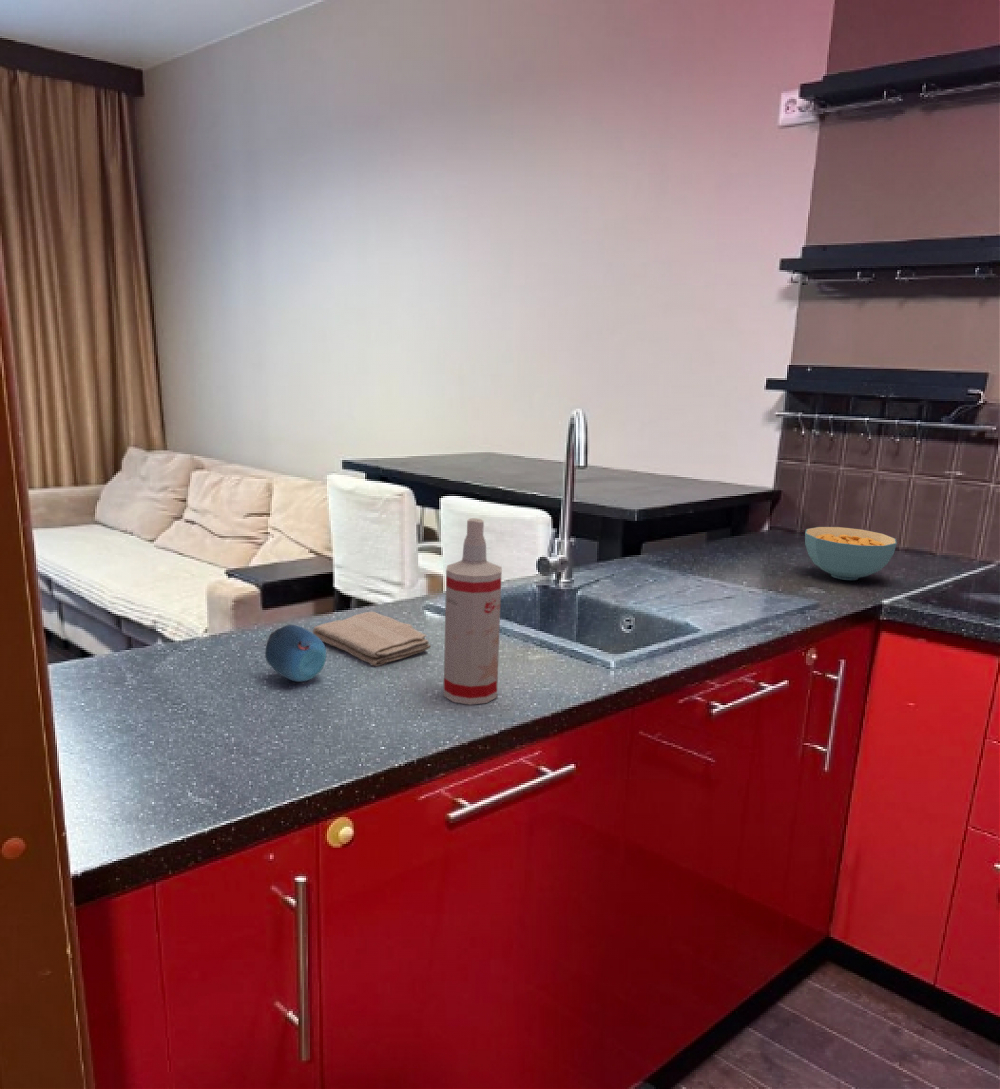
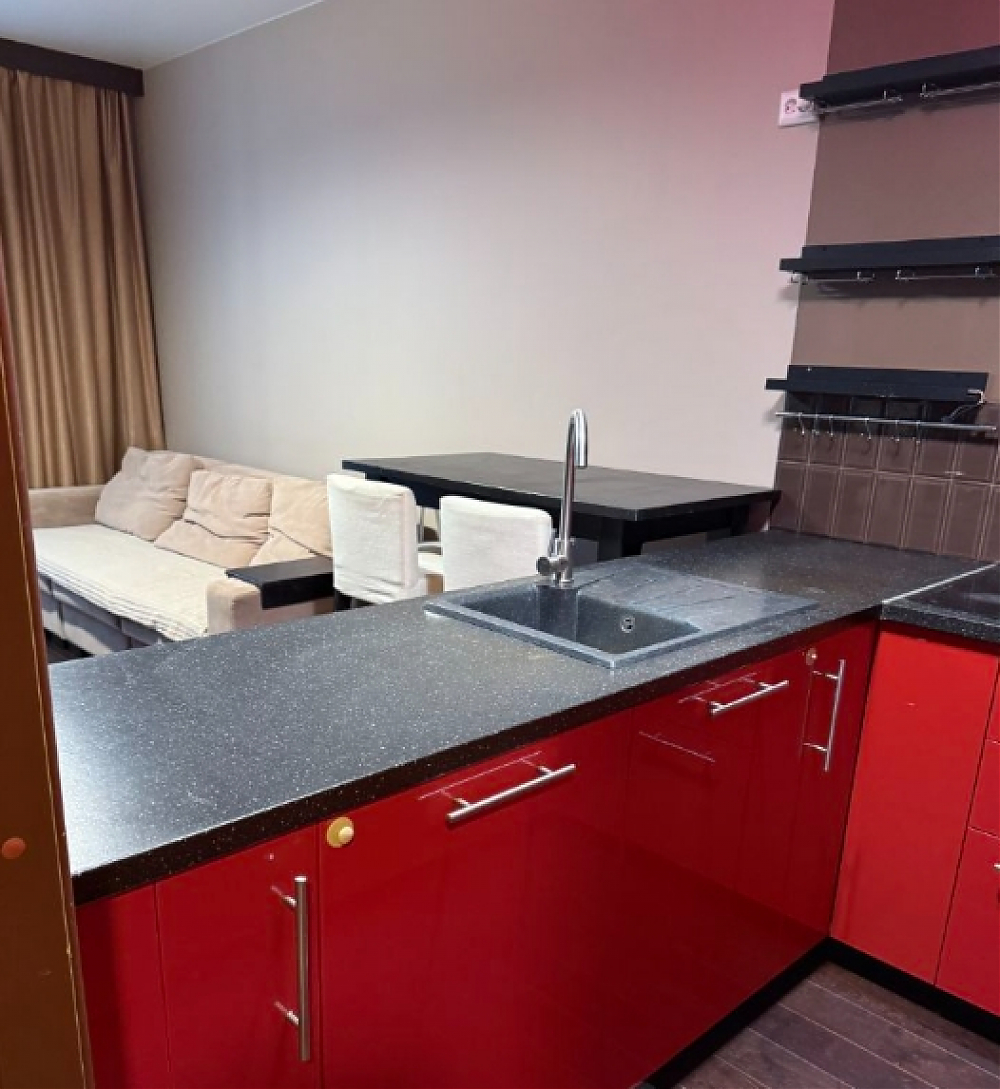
- cereal bowl (847, 556)
- spray bottle (472, 608)
- fruit (296, 653)
- washcloth (371, 635)
